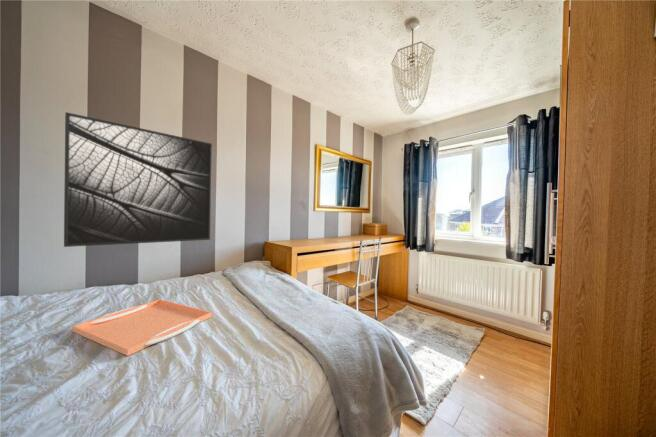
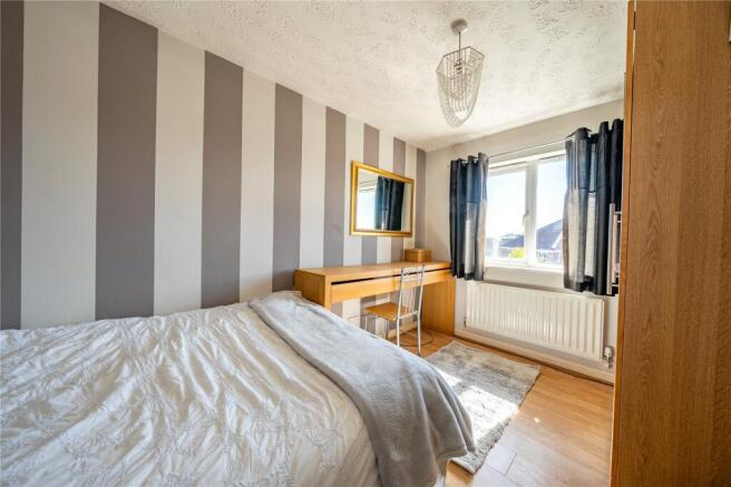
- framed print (149, 186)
- serving tray (147, 321)
